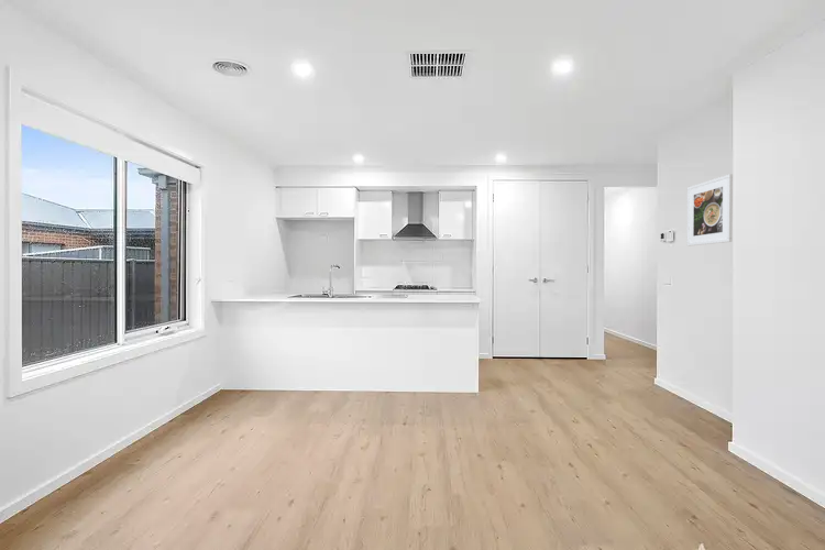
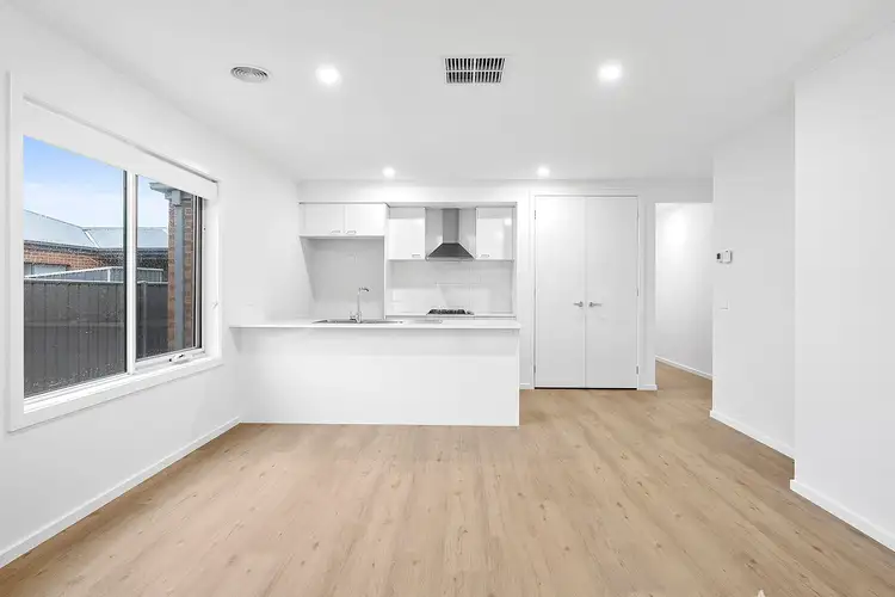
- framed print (707, 212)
